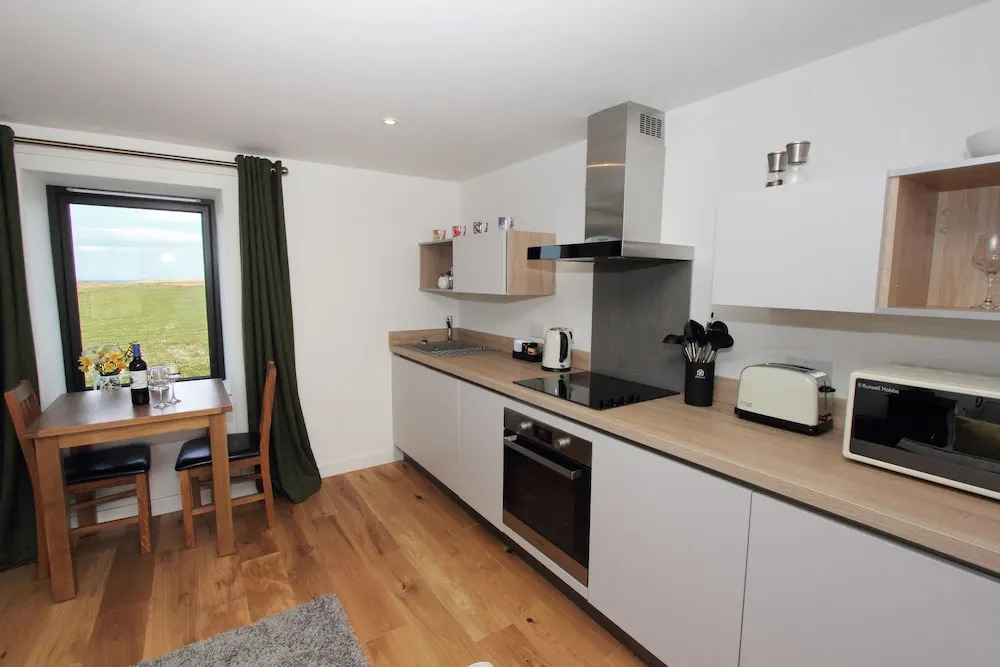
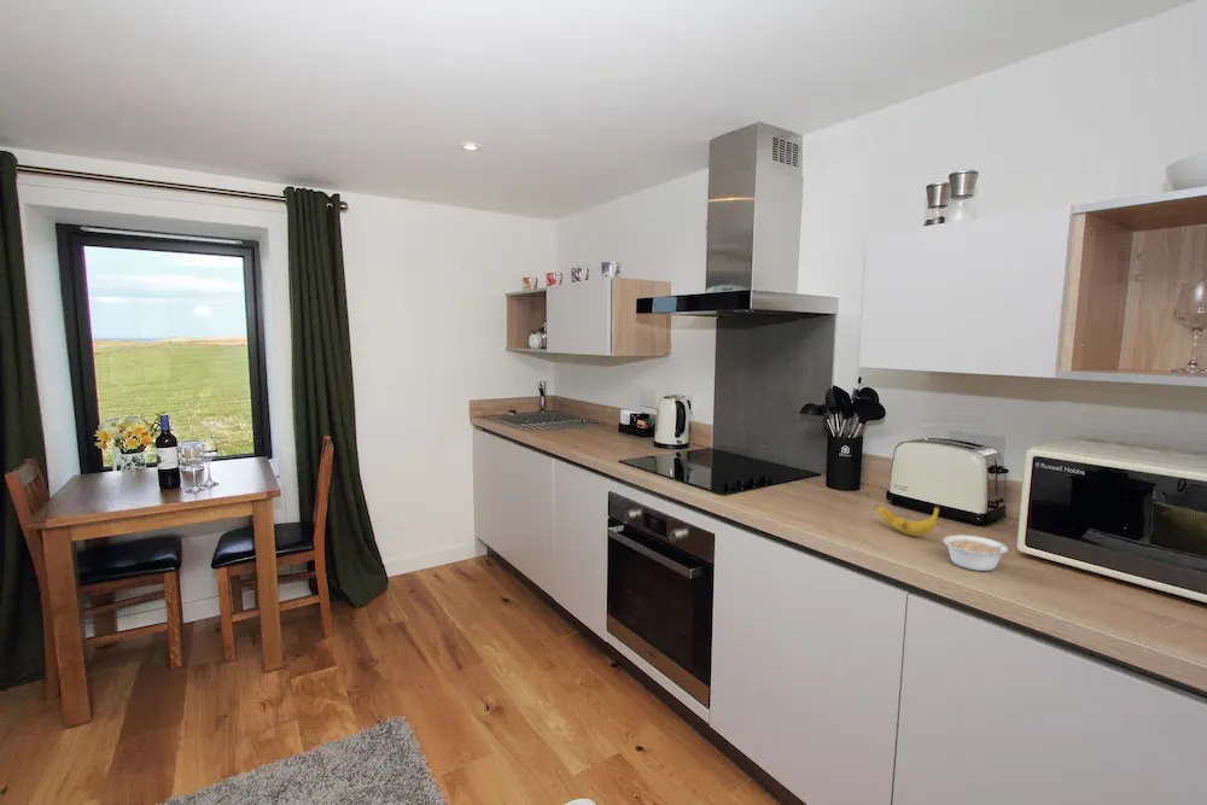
+ banana (904, 519)
+ legume (975, 552)
